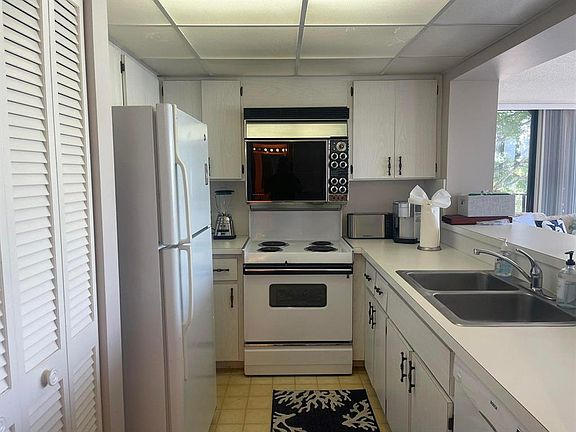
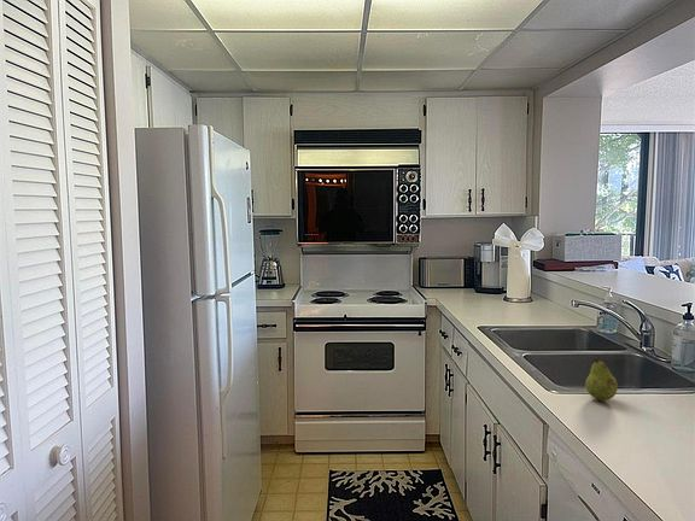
+ fruit (602, 377)
